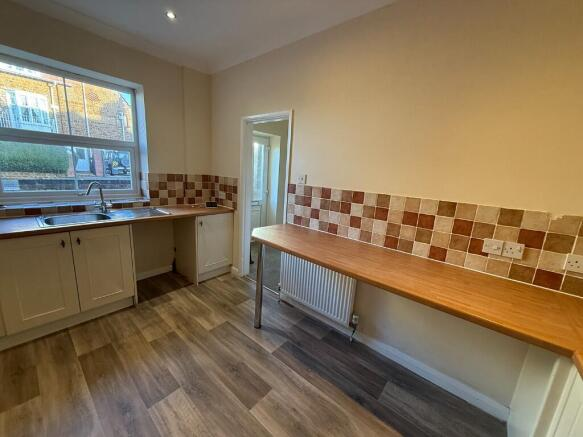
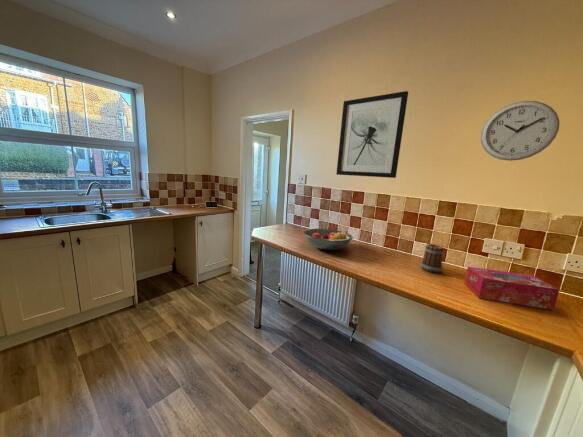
+ wall art (368, 137)
+ mug (432, 256)
+ fruit bowl (327, 238)
+ tissue box (507, 286)
+ wall clock (517, 131)
